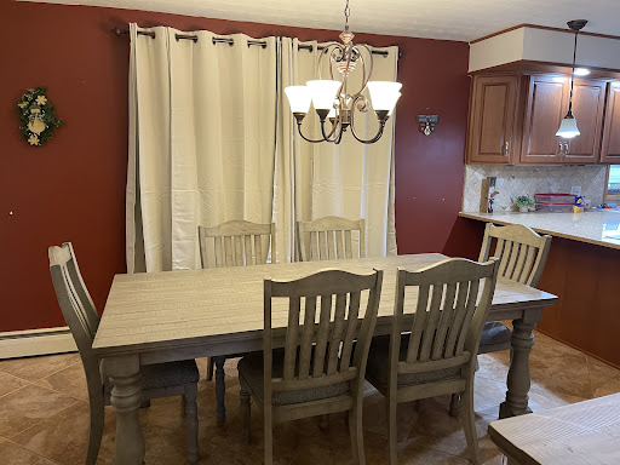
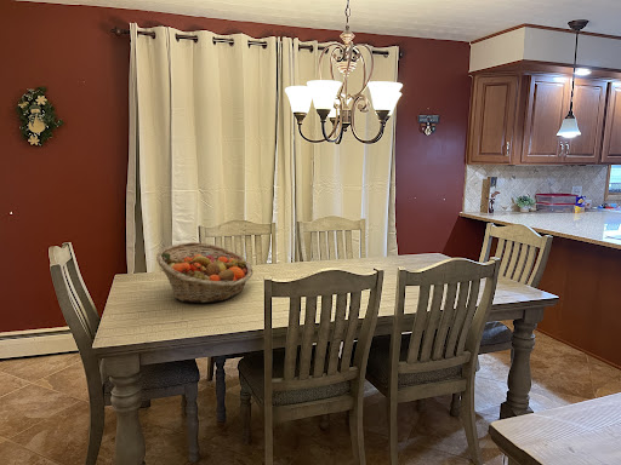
+ fruit basket (206, 270)
